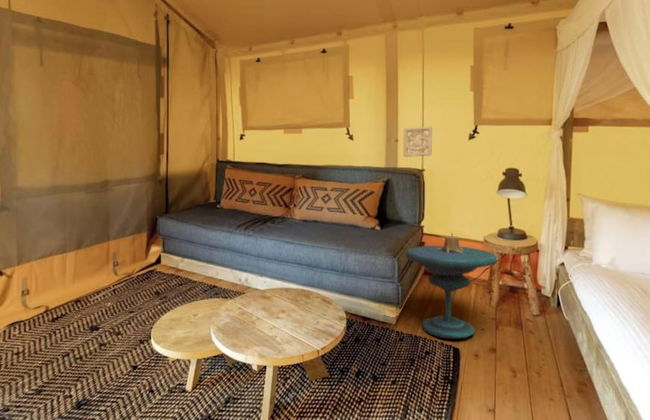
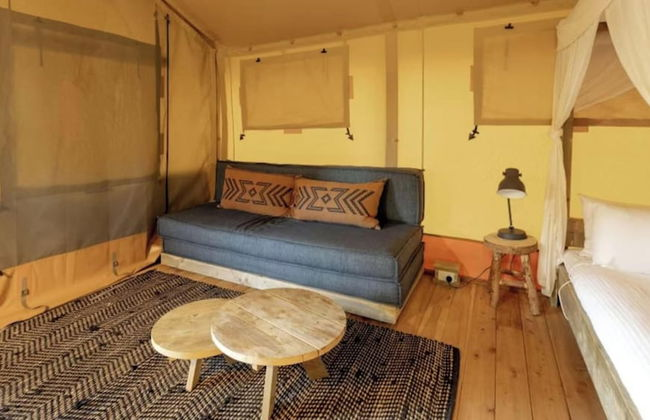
- side table (448, 281)
- wall ornament (417, 142)
